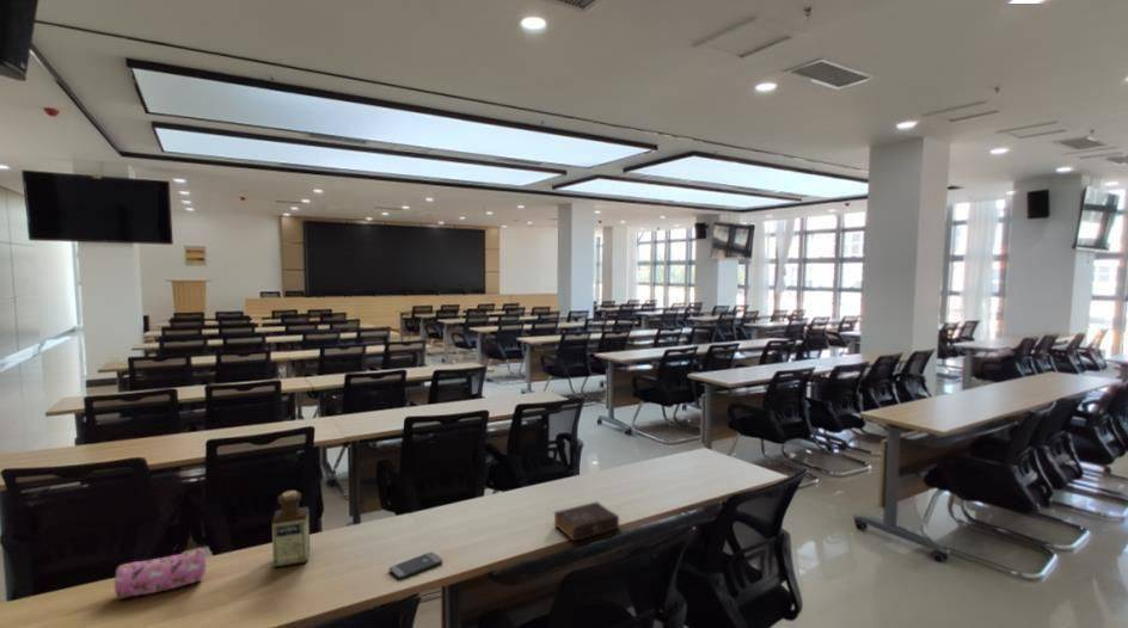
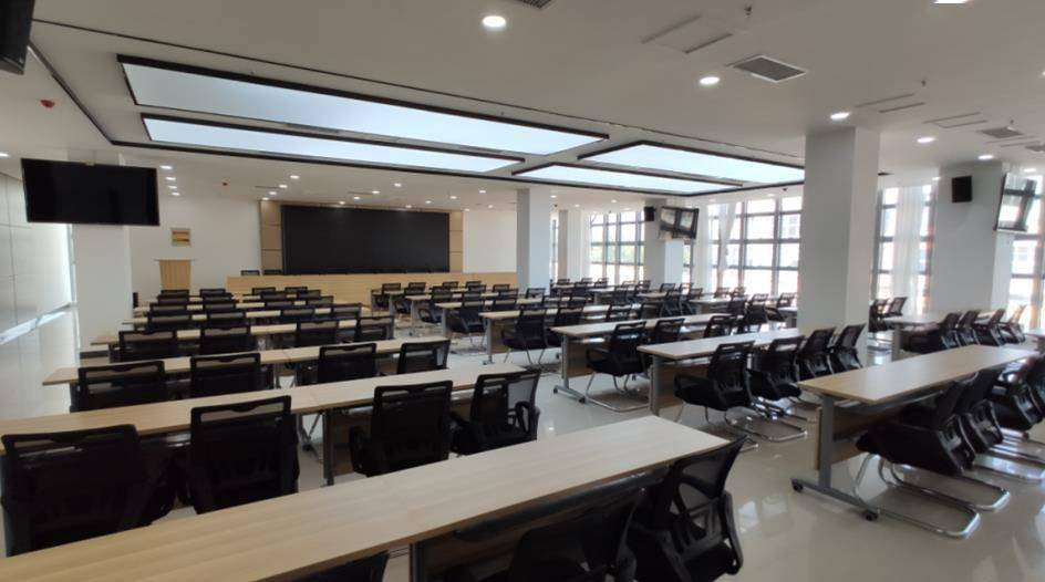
- book (586, 521)
- smartphone (416, 565)
- pencil case (160, 572)
- bottle (290, 527)
